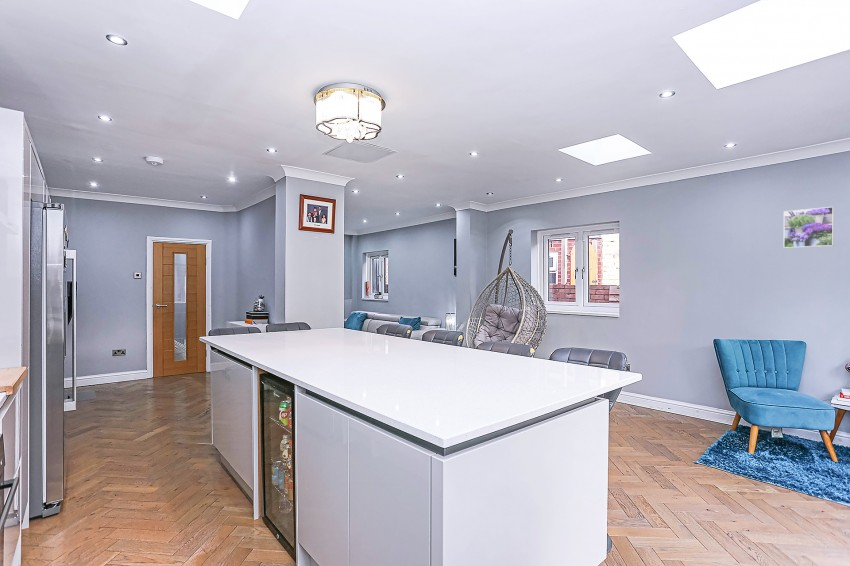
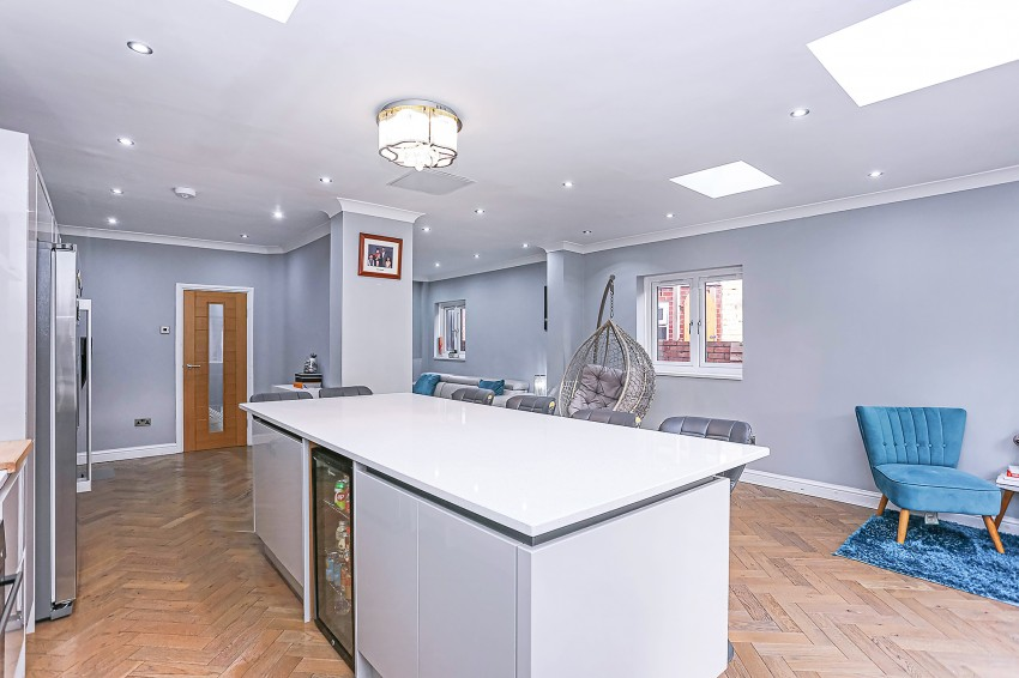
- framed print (807, 228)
